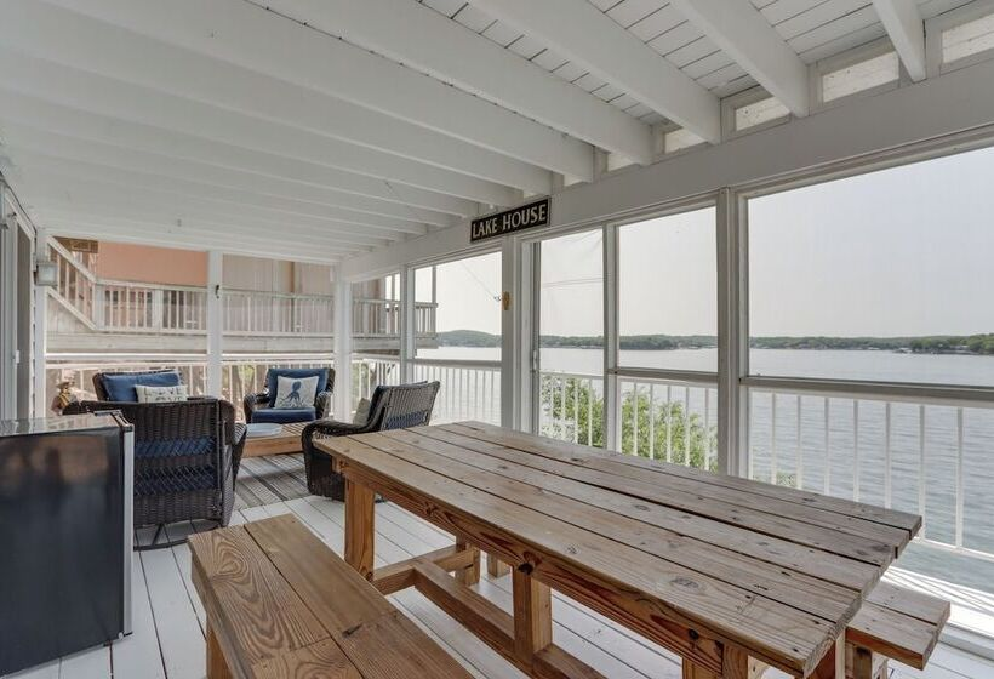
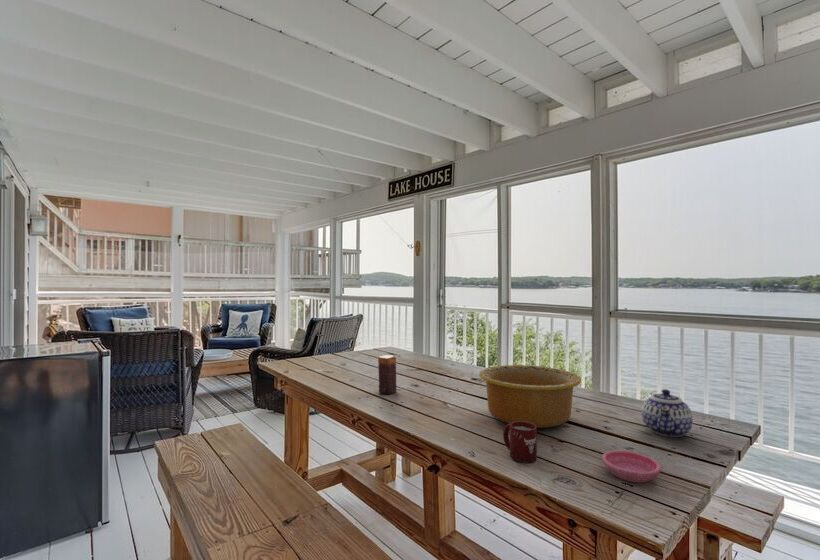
+ bowl (528, 396)
+ cup (518, 439)
+ teapot (666, 410)
+ saucer (630, 466)
+ candle (387, 374)
